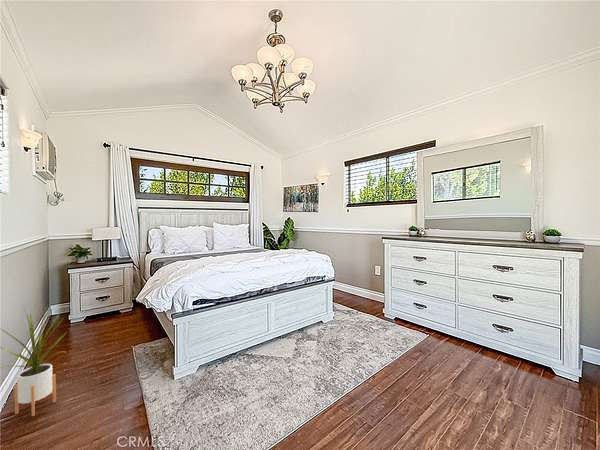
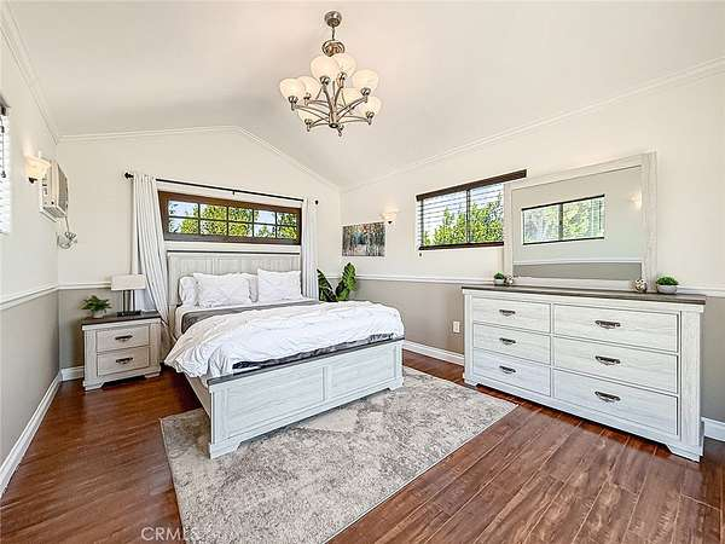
- house plant (33, 358)
